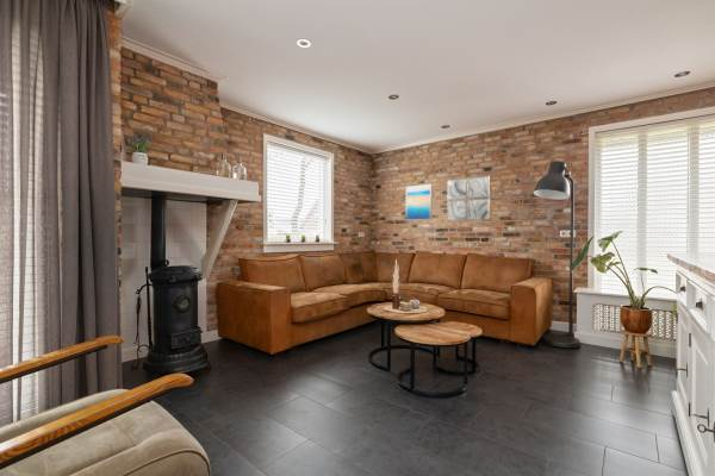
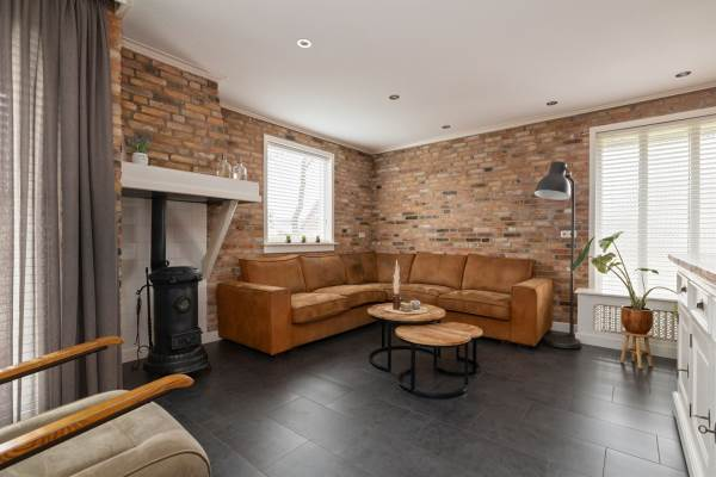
- wall art (418, 202)
- wall art (466, 198)
